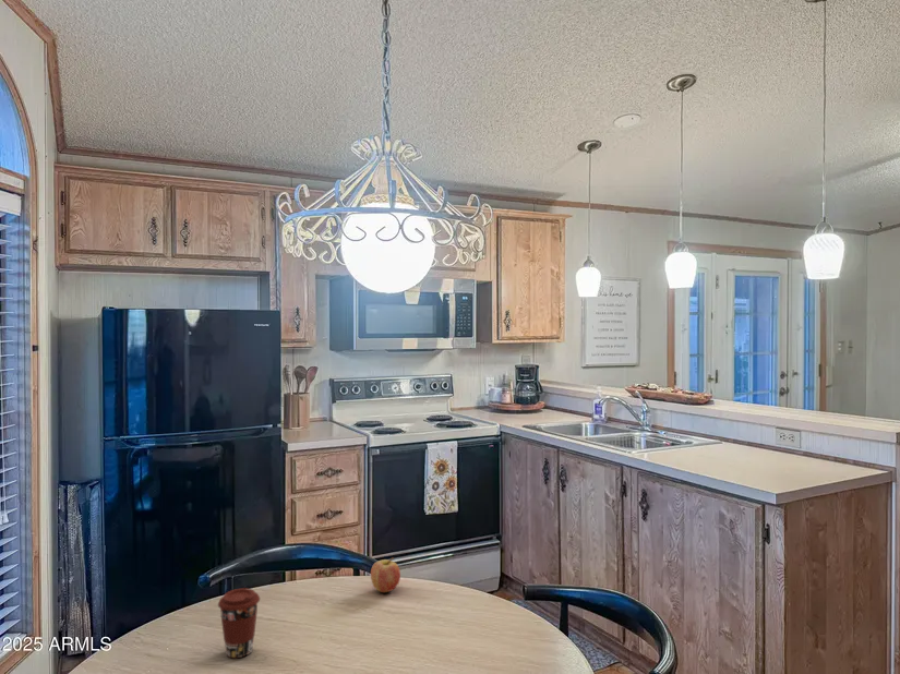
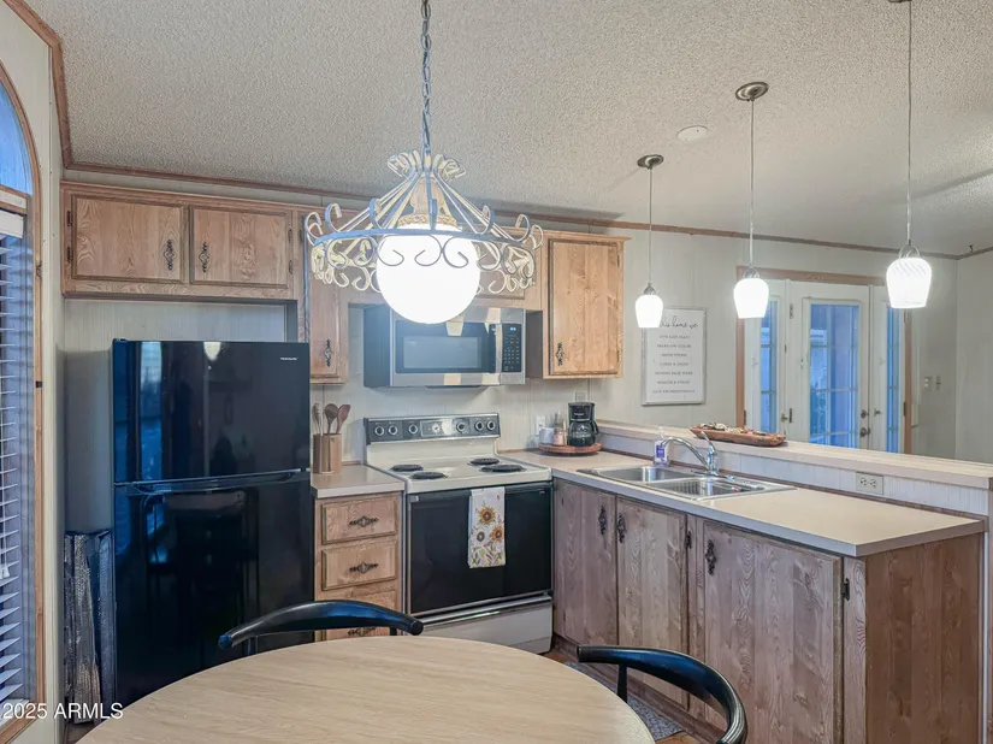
- coffee cup (239, 623)
- fruit (385, 575)
